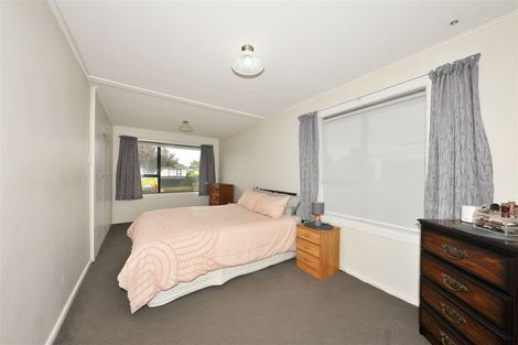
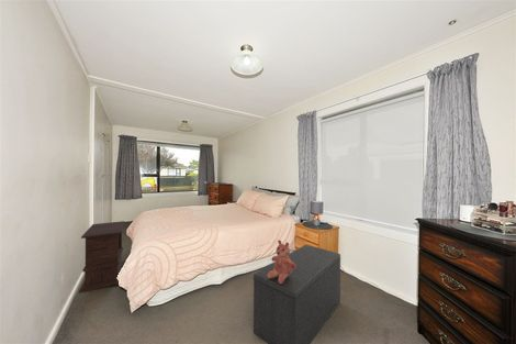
+ teddy bear (280, 259)
+ bench (301, 289)
+ side table (105, 251)
